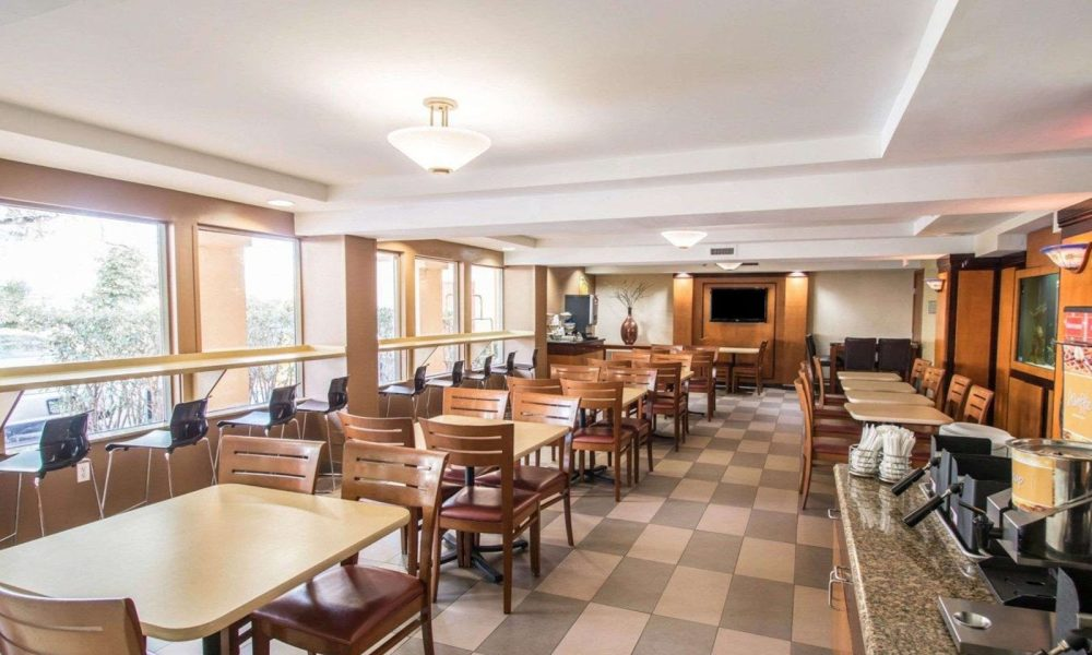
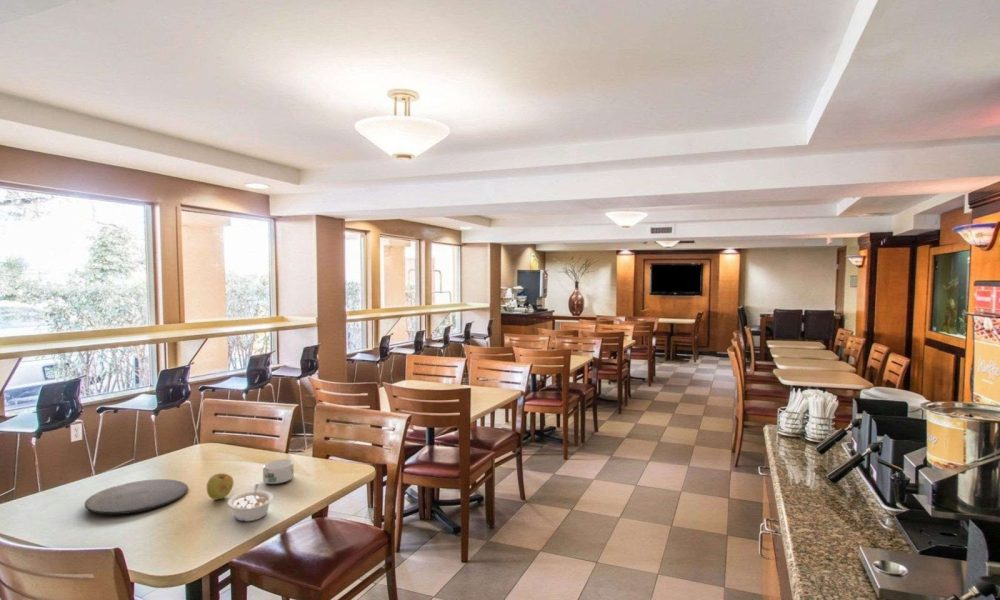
+ legume (250, 504)
+ mug (279, 470)
+ apple (220, 485)
+ plate (138, 495)
